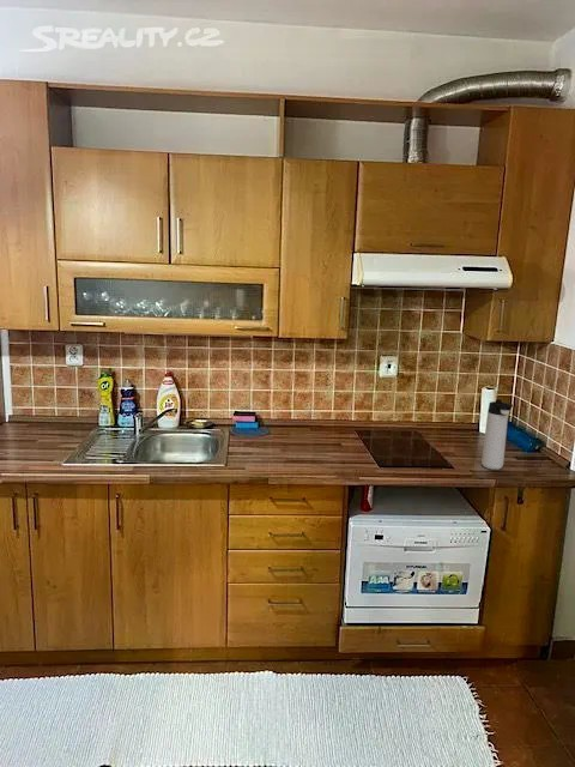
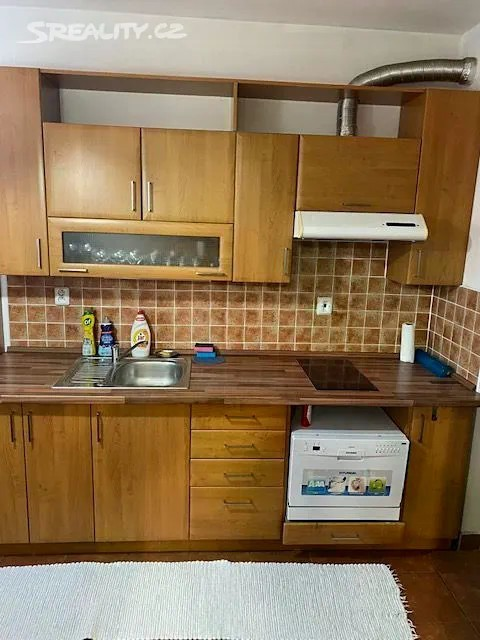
- thermos bottle (497, 435)
